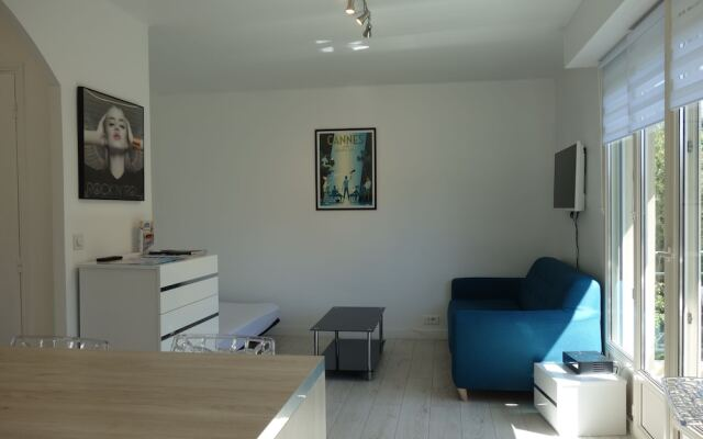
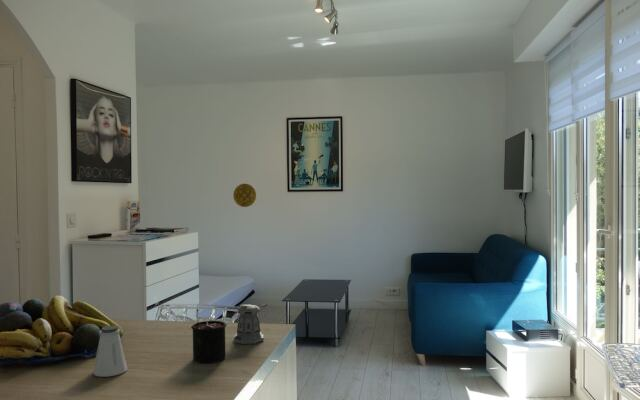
+ saltshaker (110, 349)
+ fruit bowl (50, 322)
+ medallion (244, 195)
+ candle (209, 333)
+ pepper shaker (251, 321)
